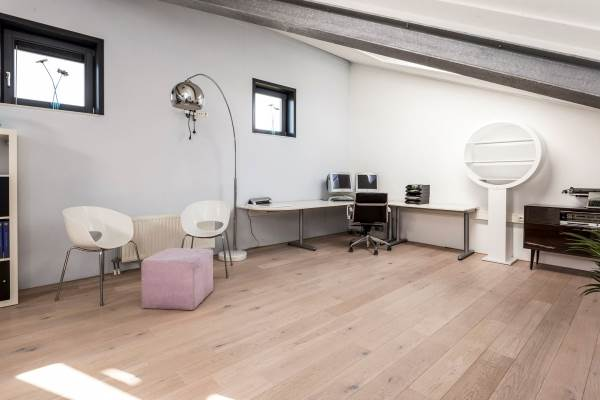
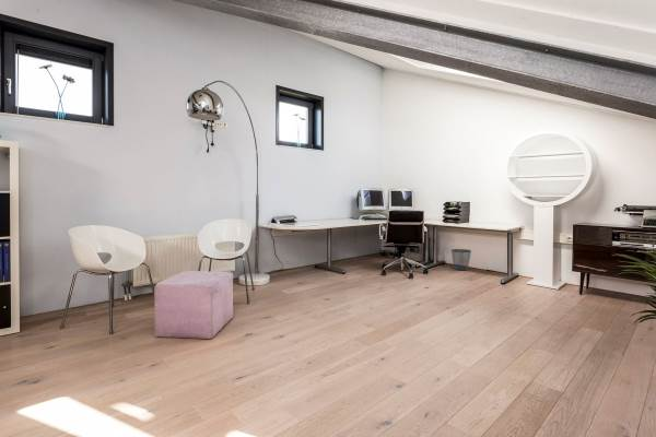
+ wastebasket (461, 259)
